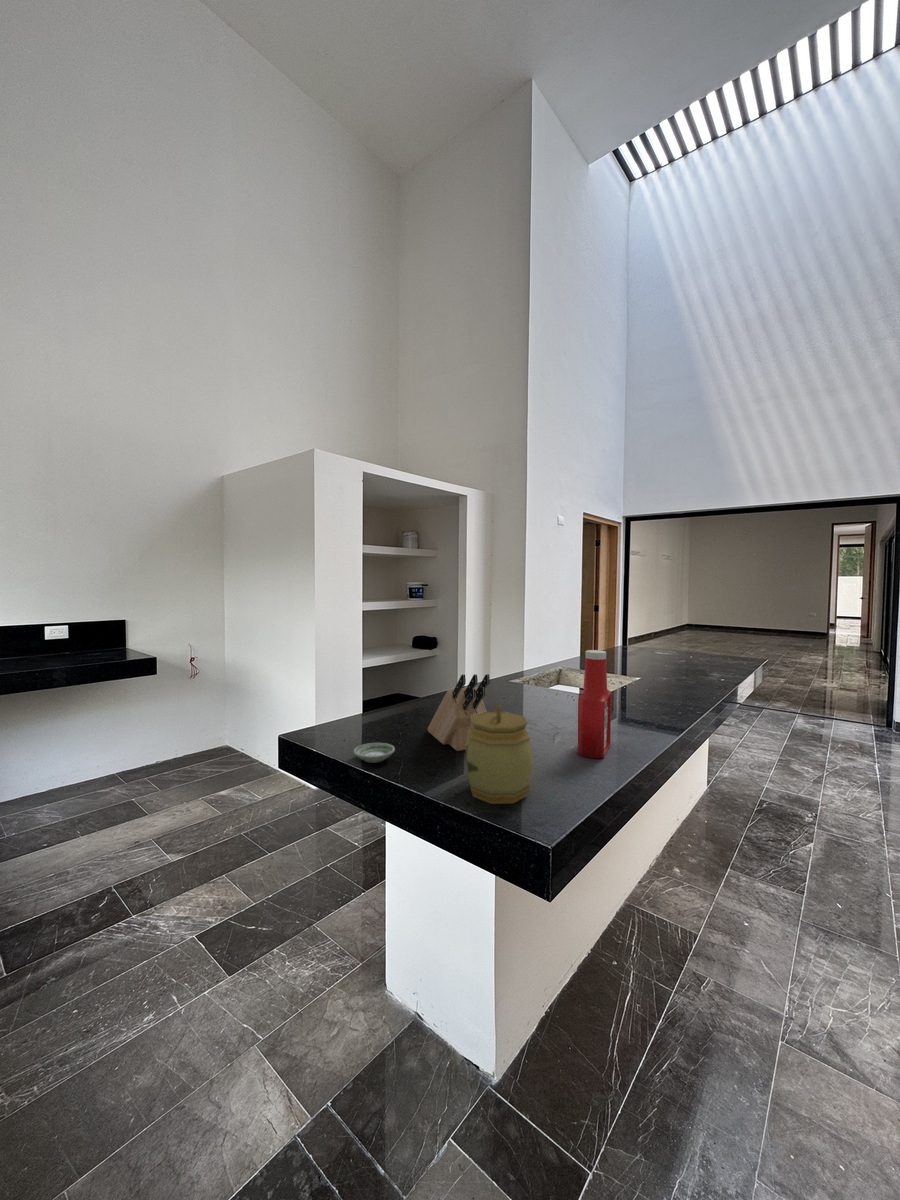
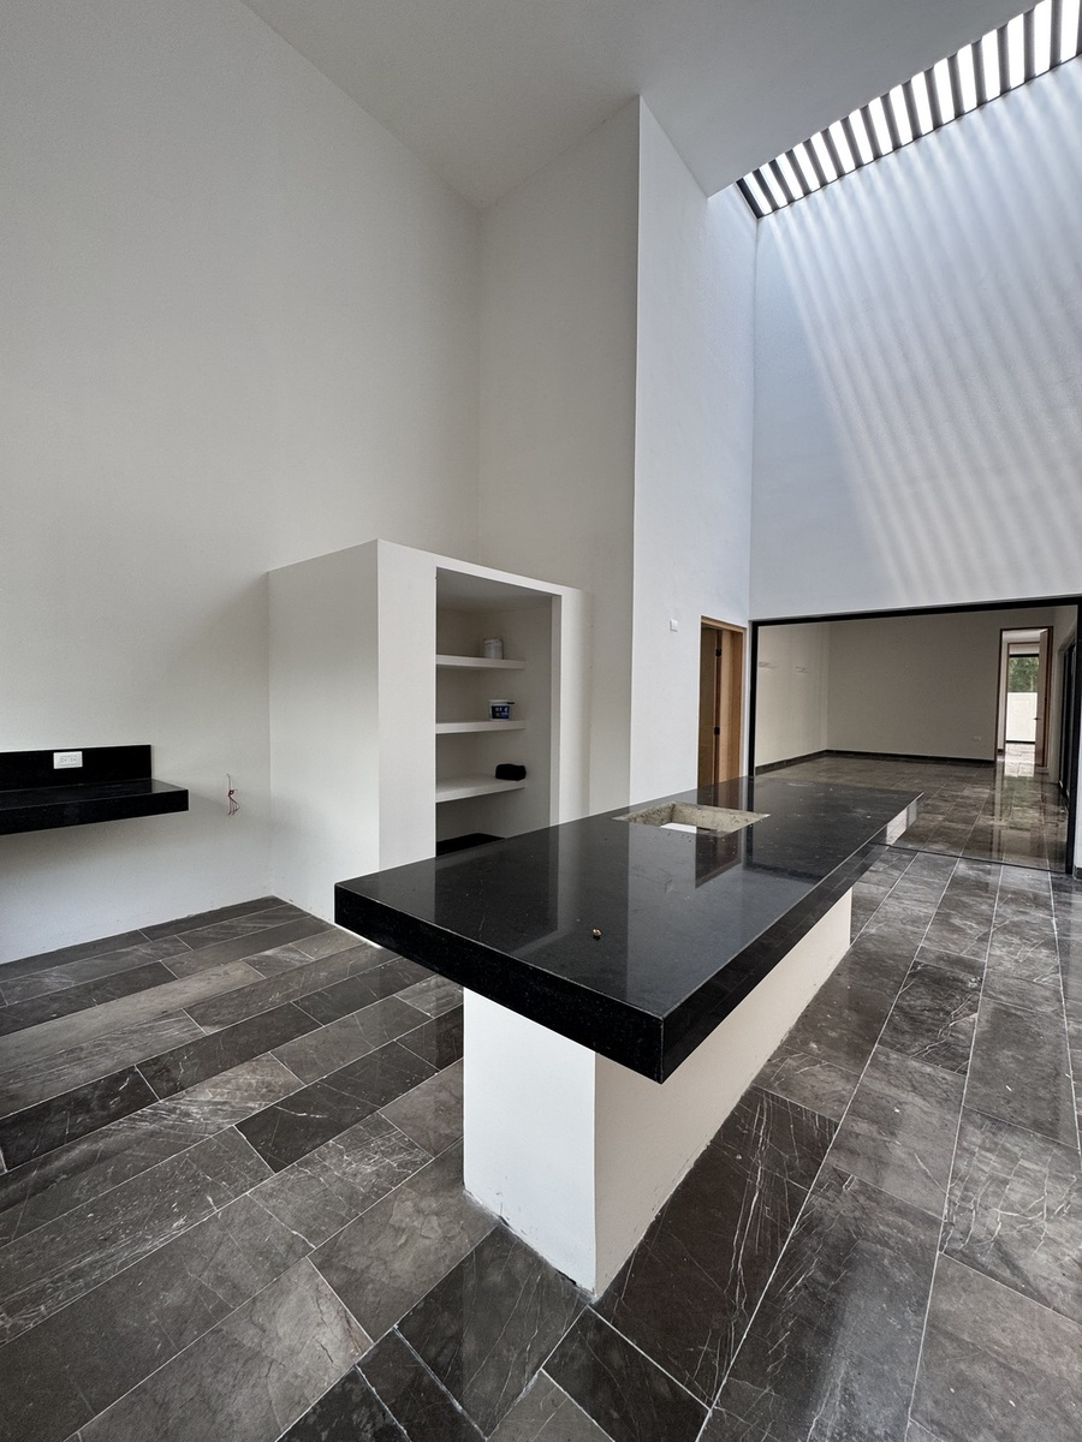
- jar (498, 747)
- knife block (458, 705)
- soap bottle (595, 700)
- saucer (374, 753)
